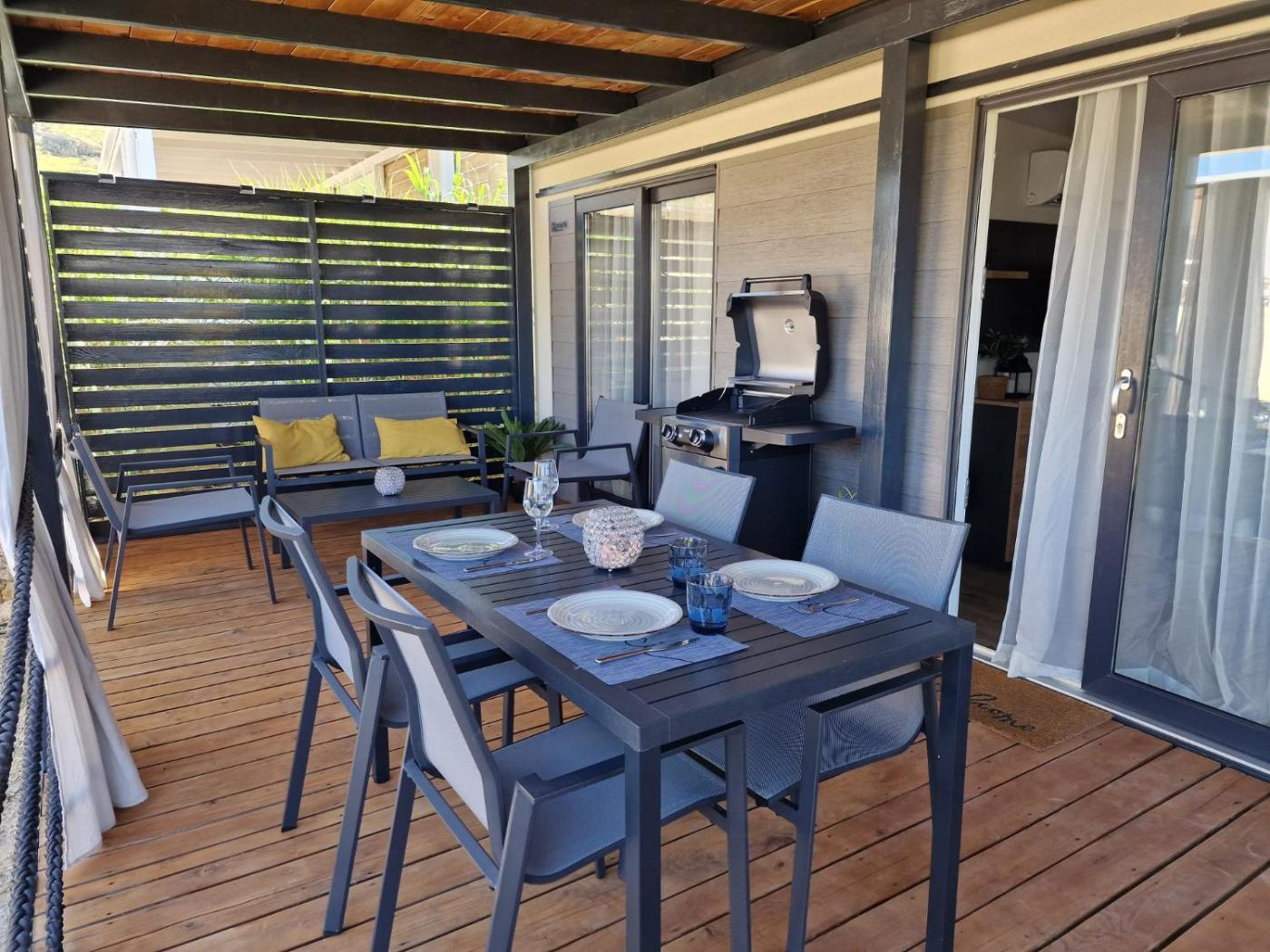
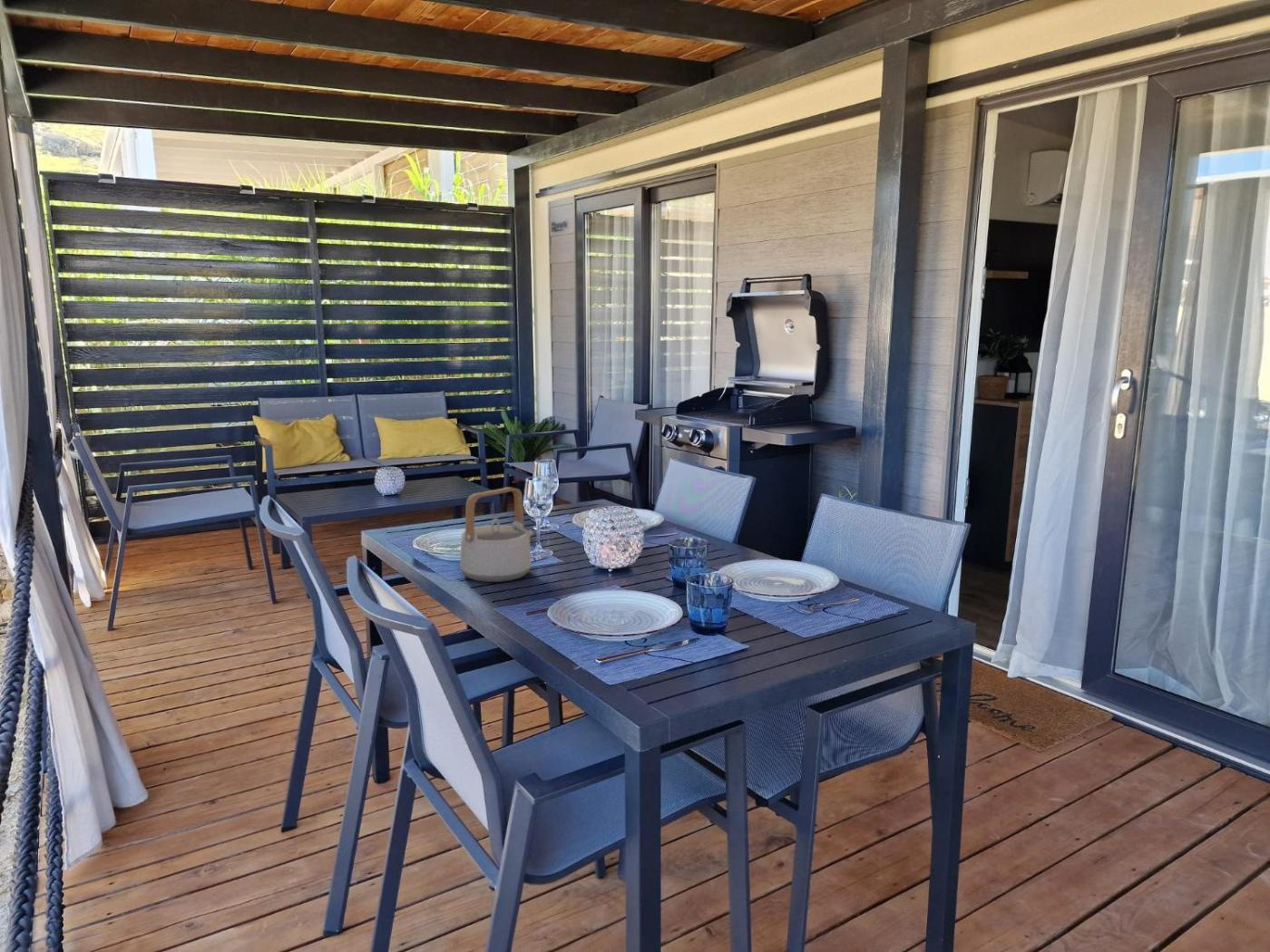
+ teapot (500, 530)
